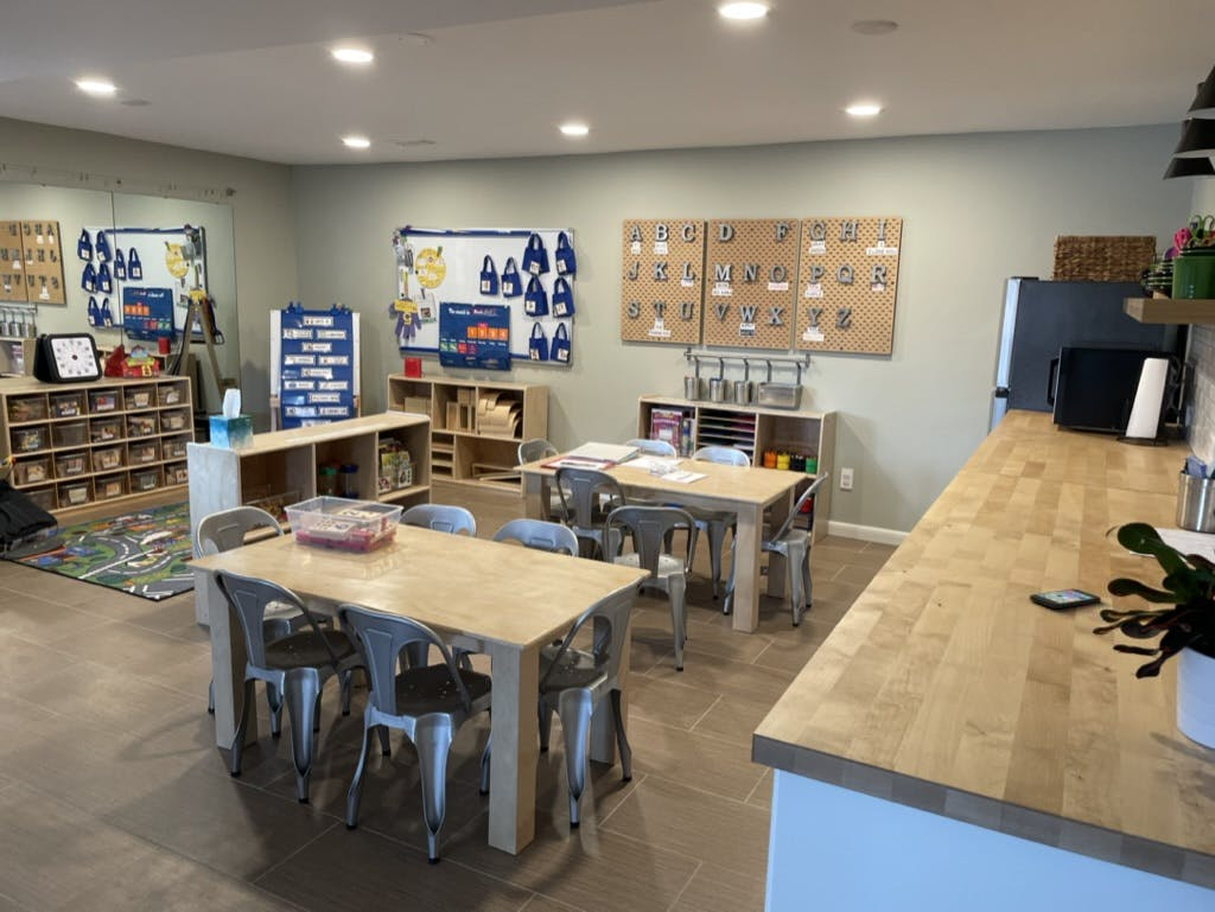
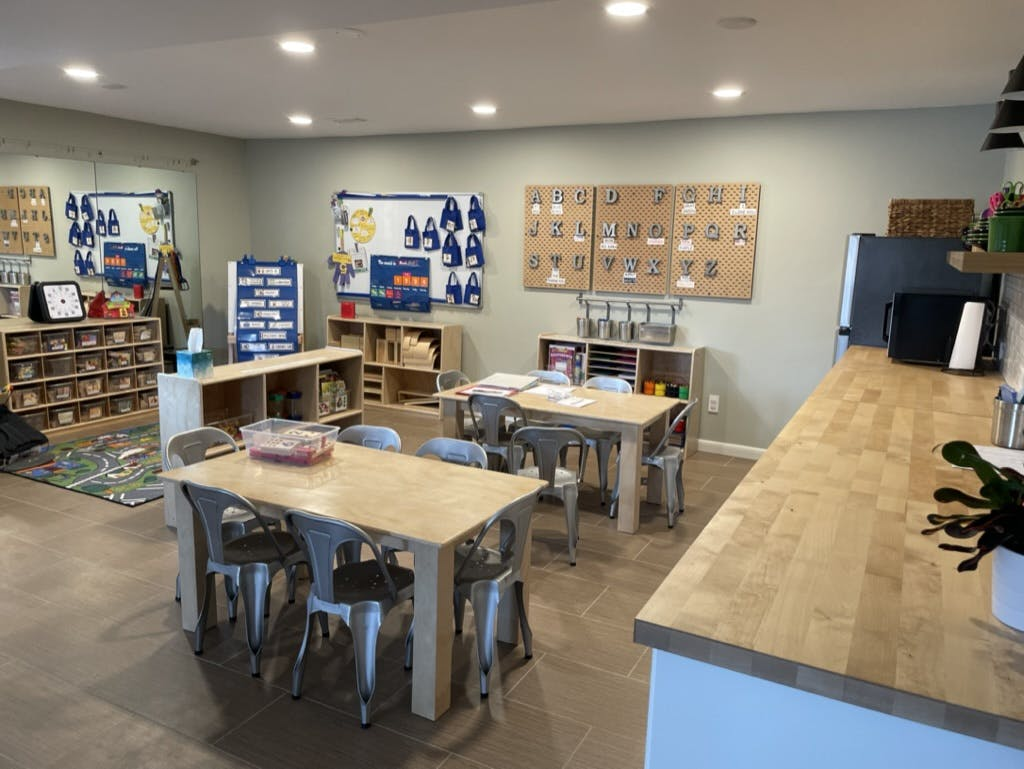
- smartphone (1064, 598)
